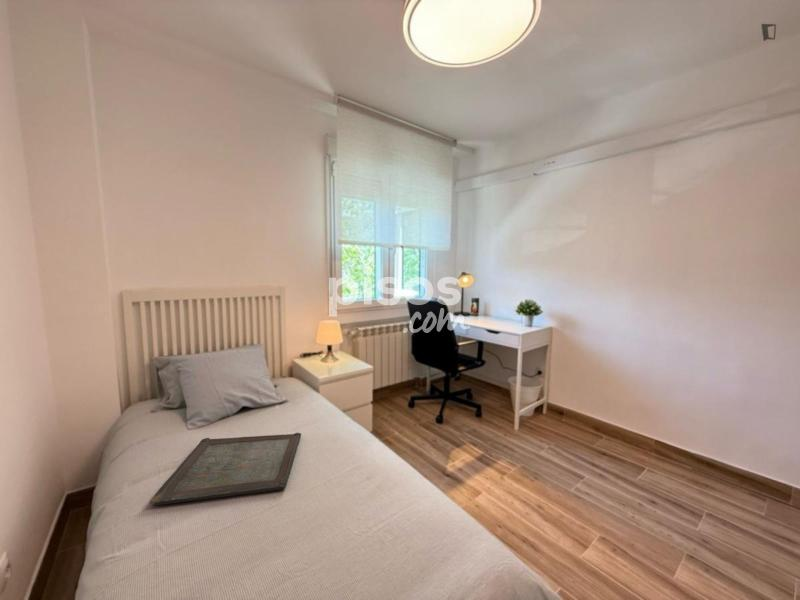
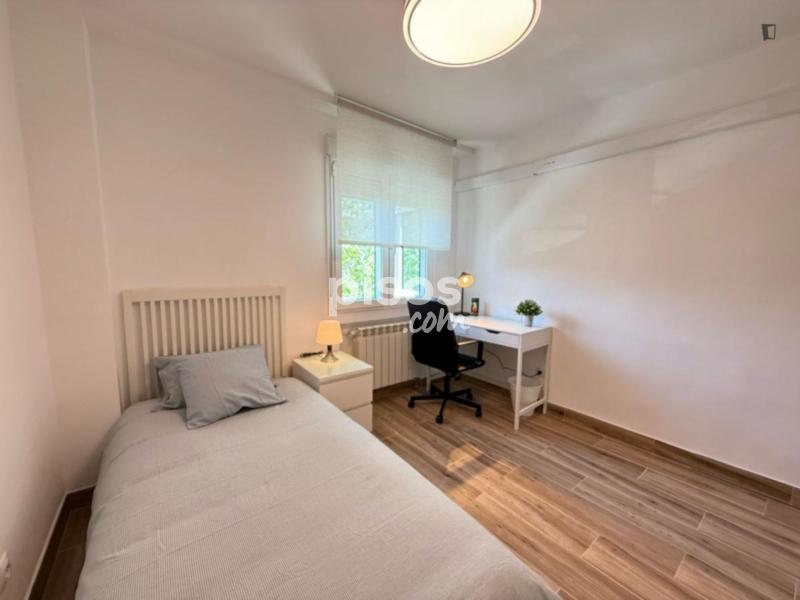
- serving tray (238, 462)
